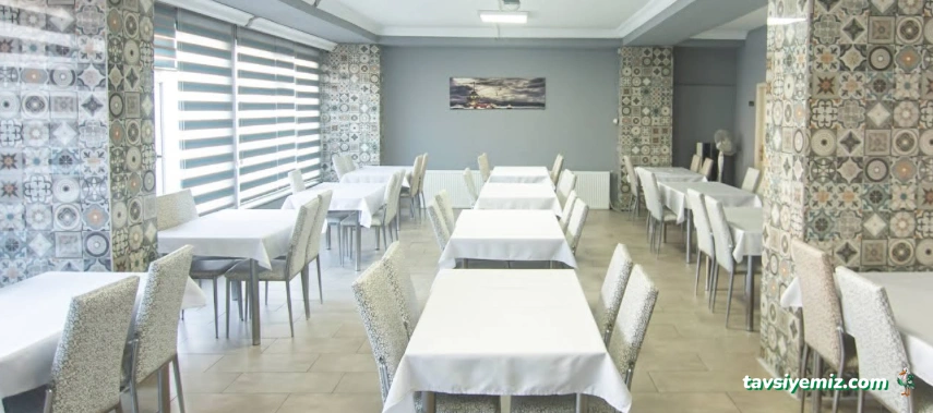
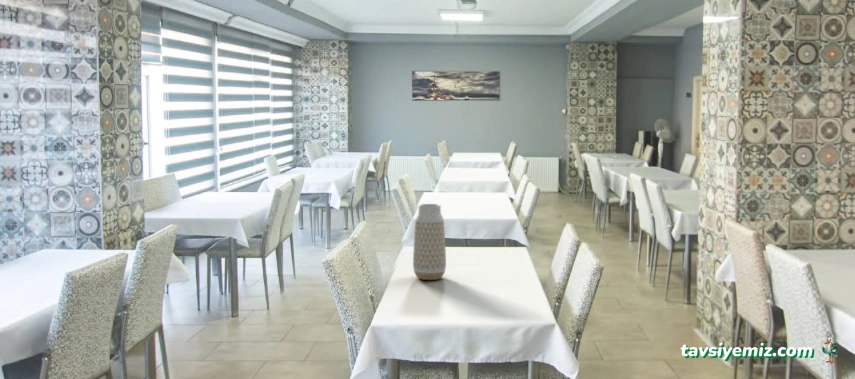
+ vase (429, 241)
